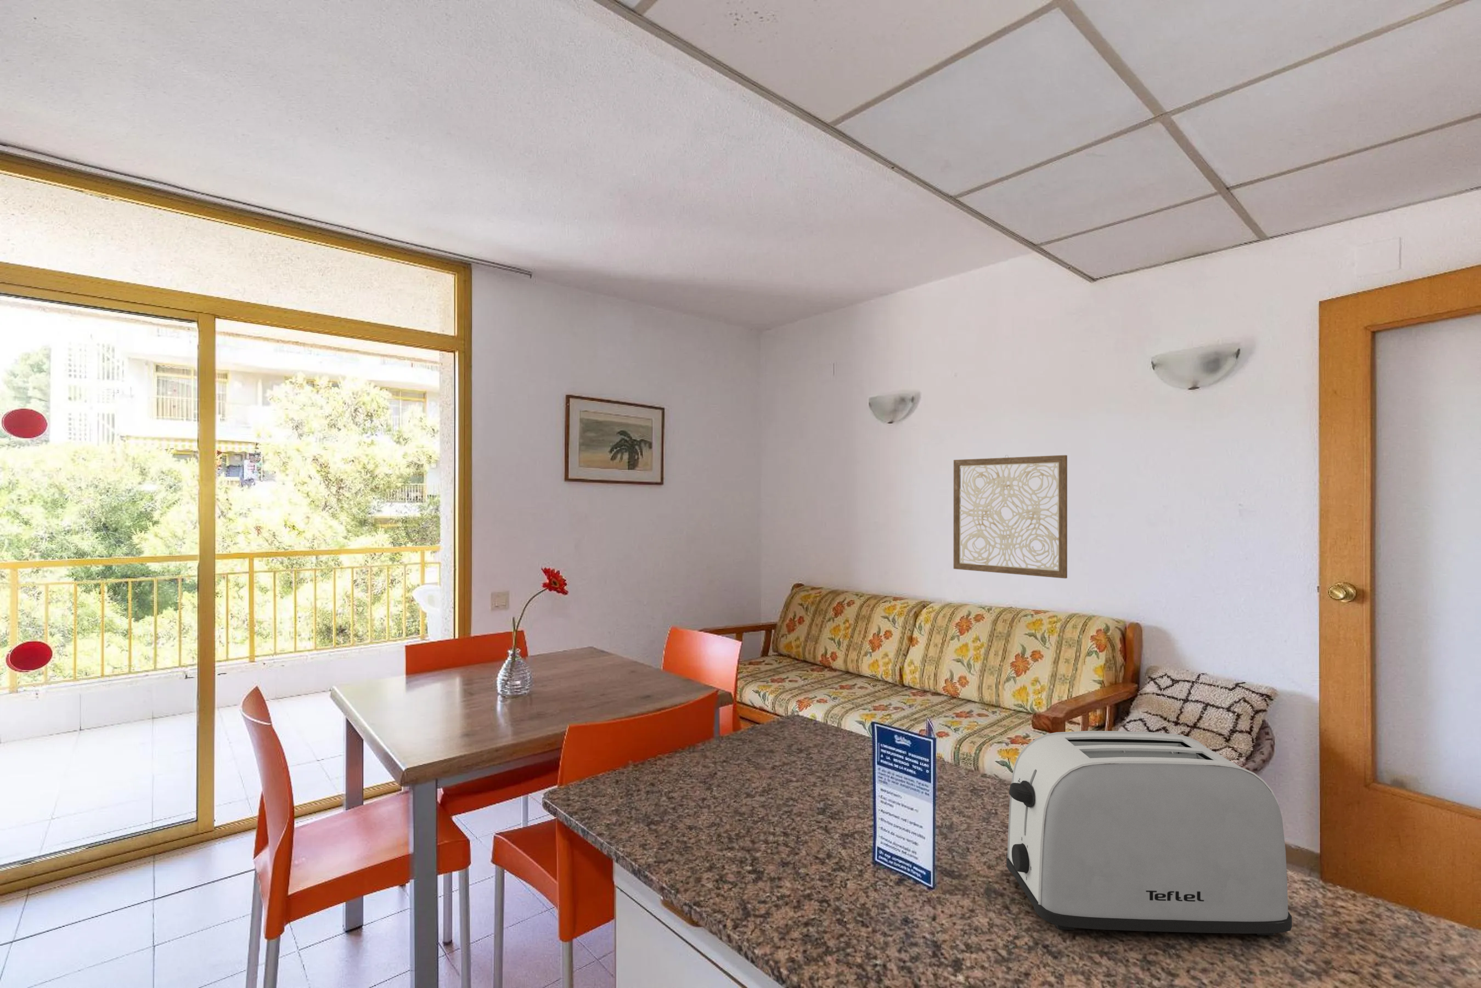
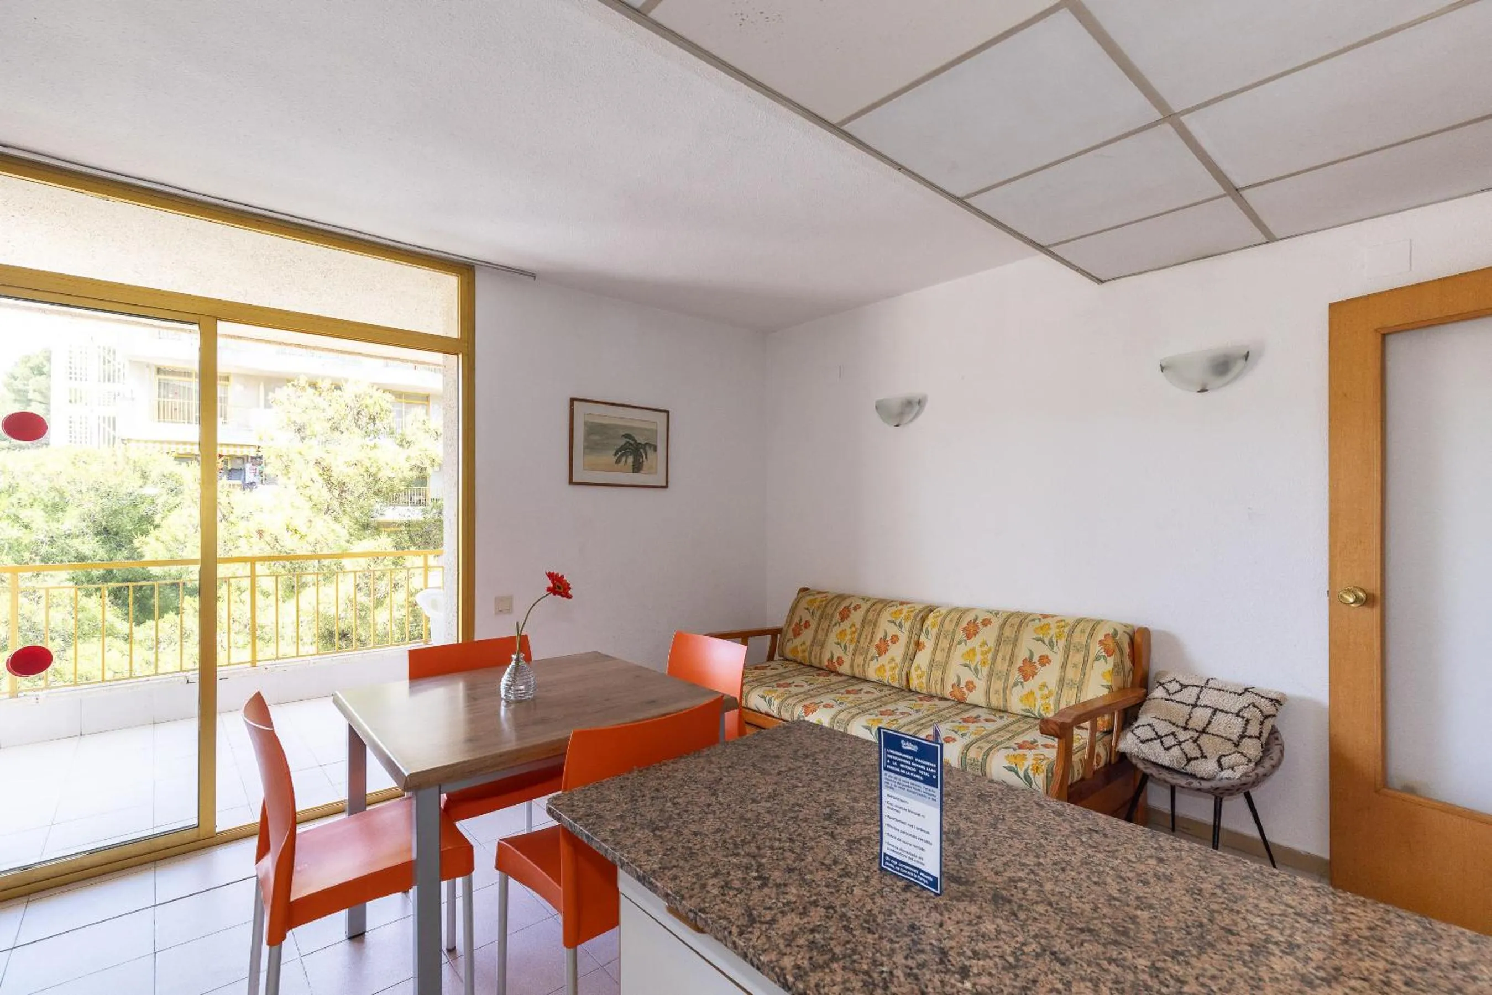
- wall art (1011, 512)
- toaster (1133, 824)
